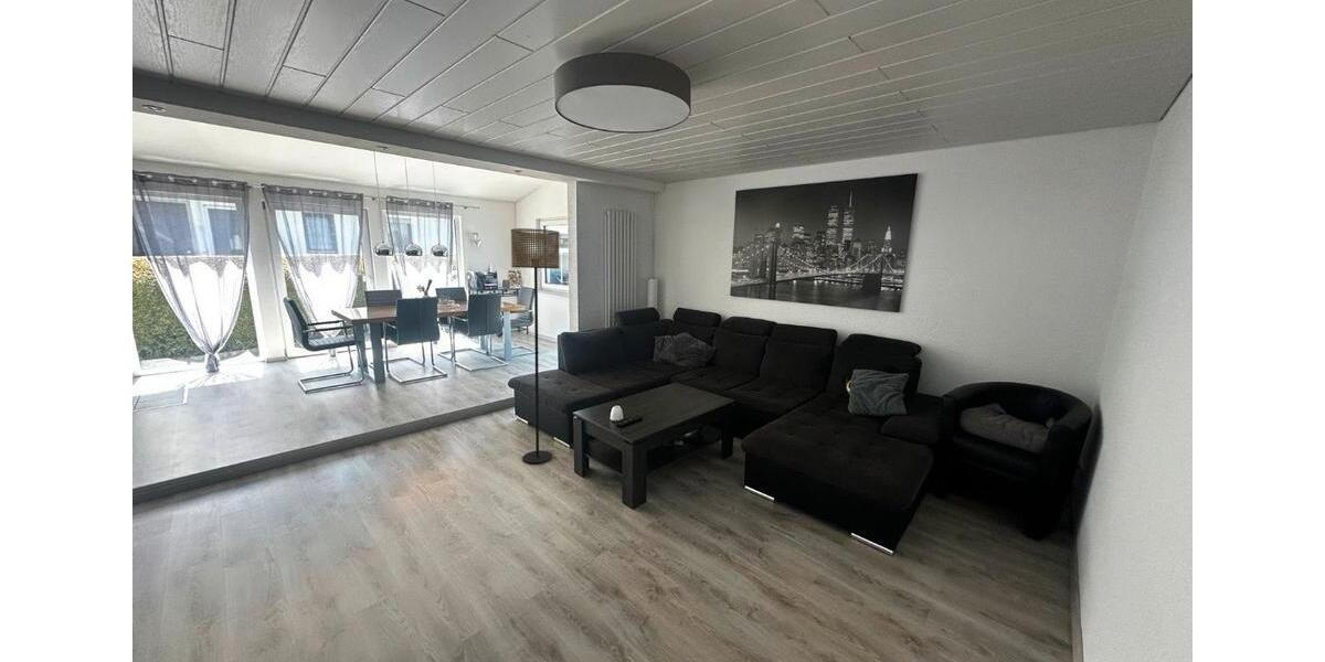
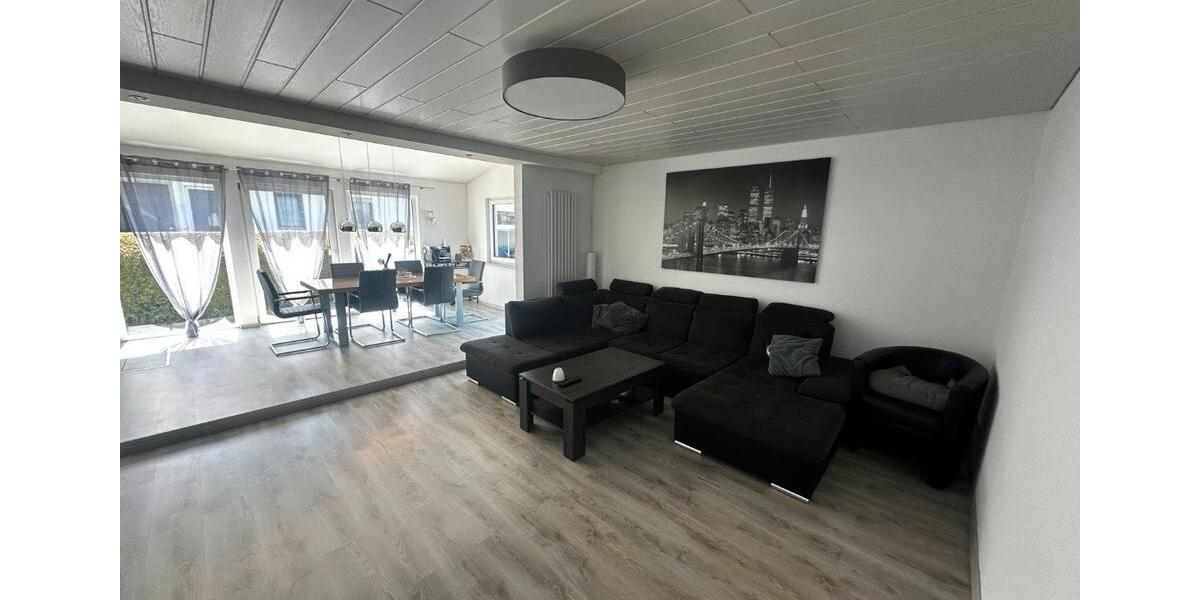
- floor lamp (536, 348)
